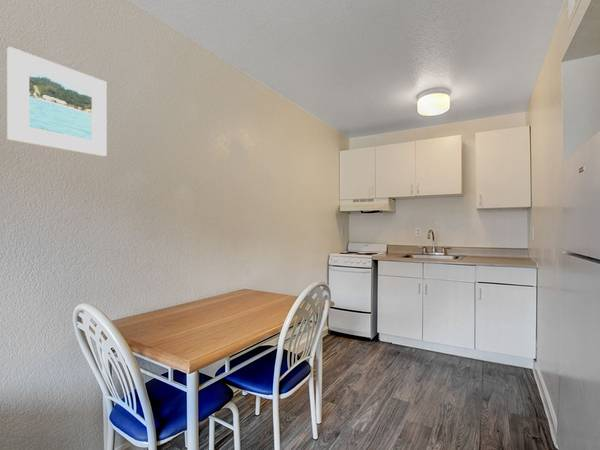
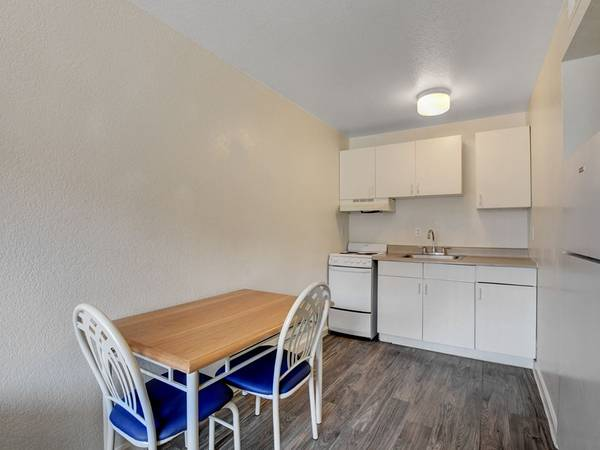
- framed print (62, 107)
